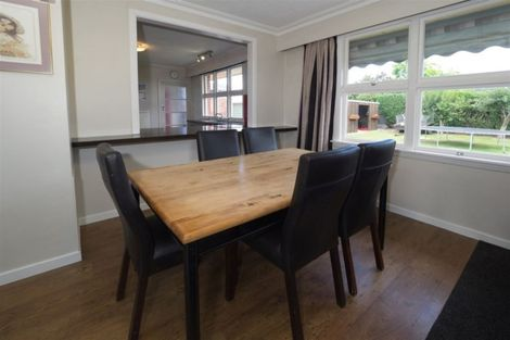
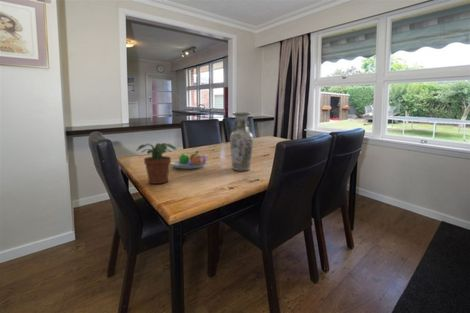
+ vase (241, 141)
+ fruit bowl (188, 158)
+ potted plant (156, 163)
